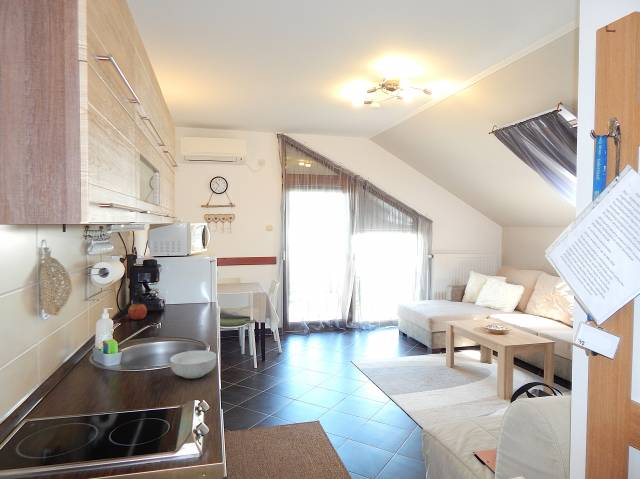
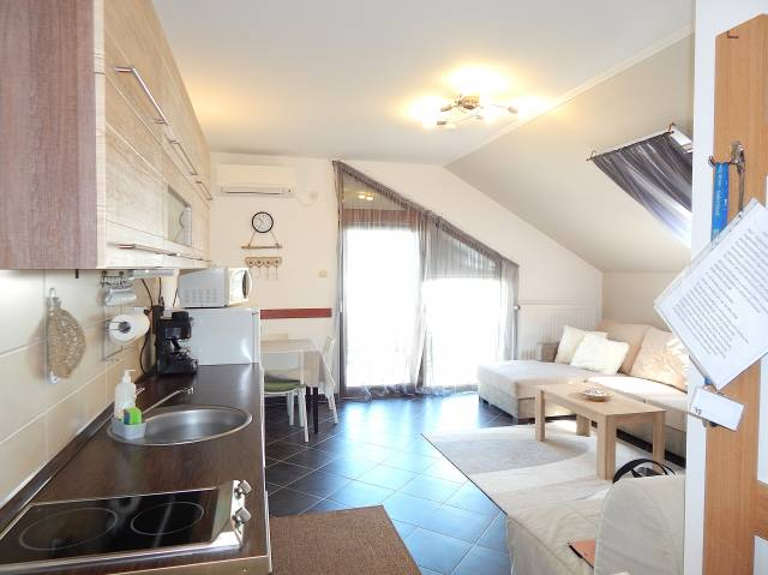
- cereal bowl (193, 365)
- fruit (137, 310)
